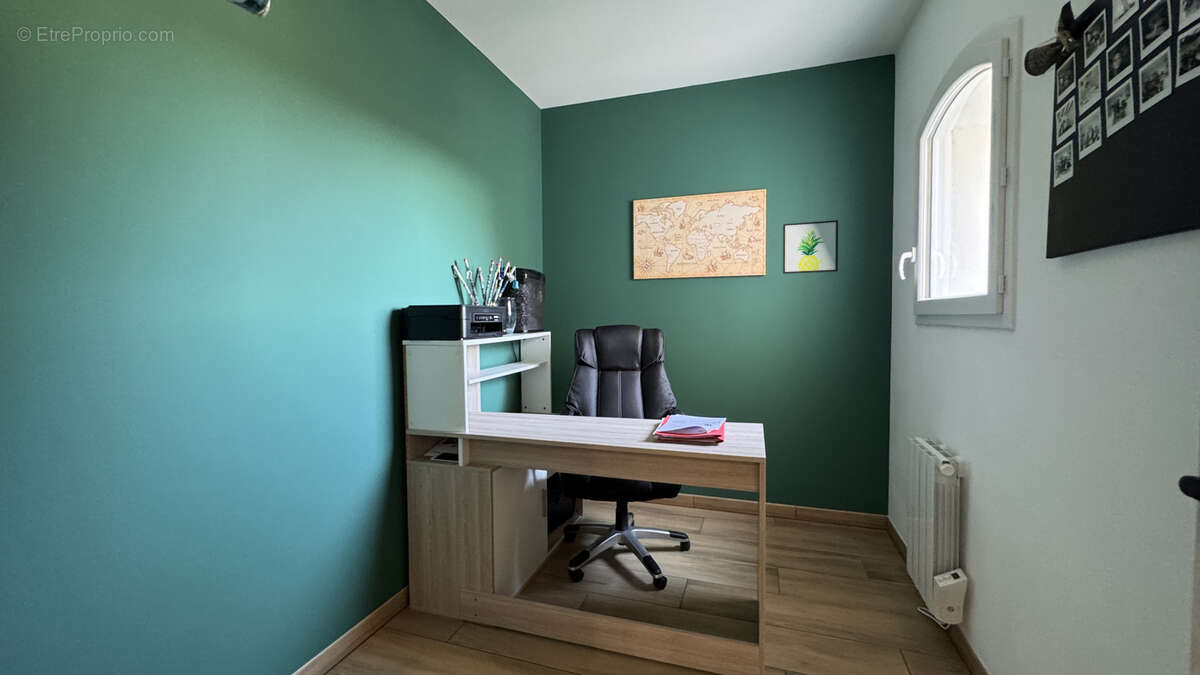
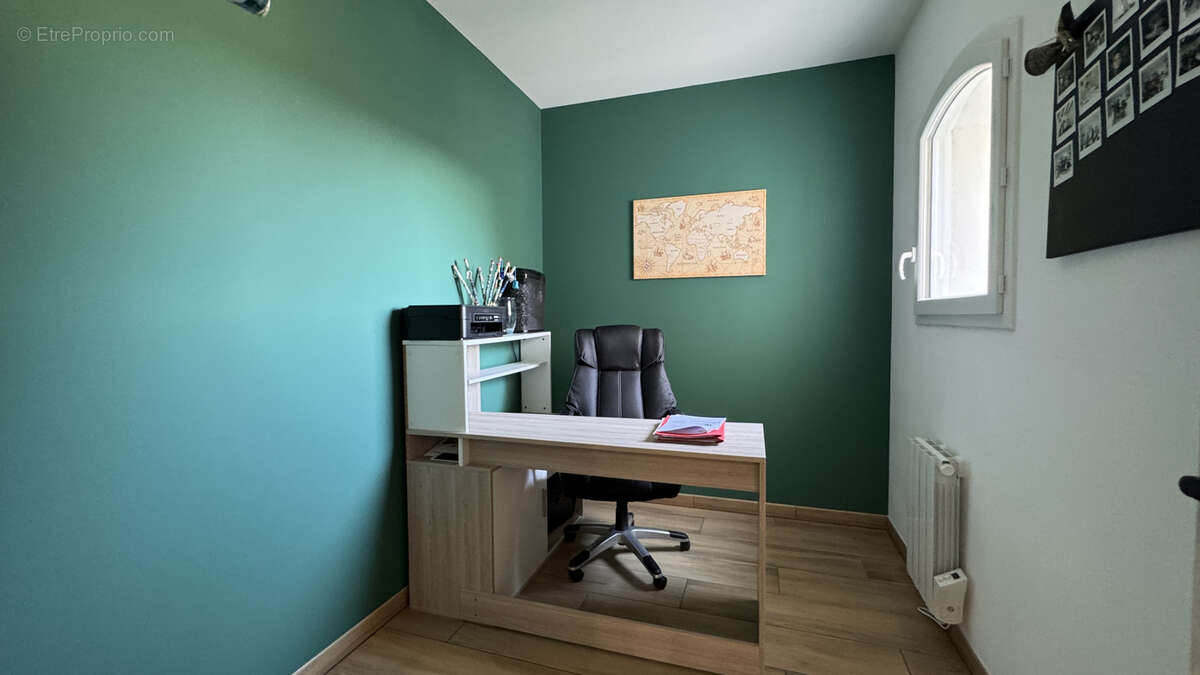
- wall art (809, 247)
